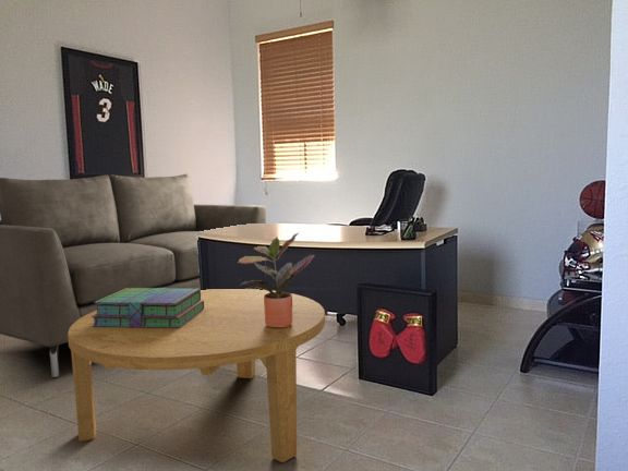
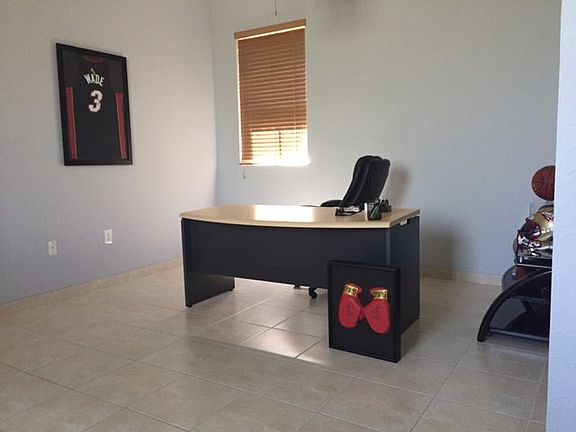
- stack of books (150, 305)
- potted plant (273, 277)
- coffee table (205, 366)
- sofa (134, 250)
